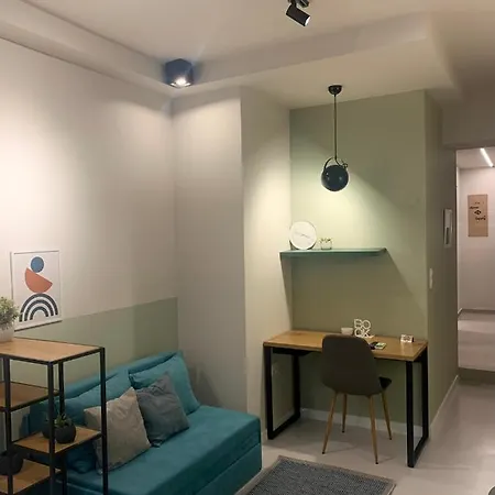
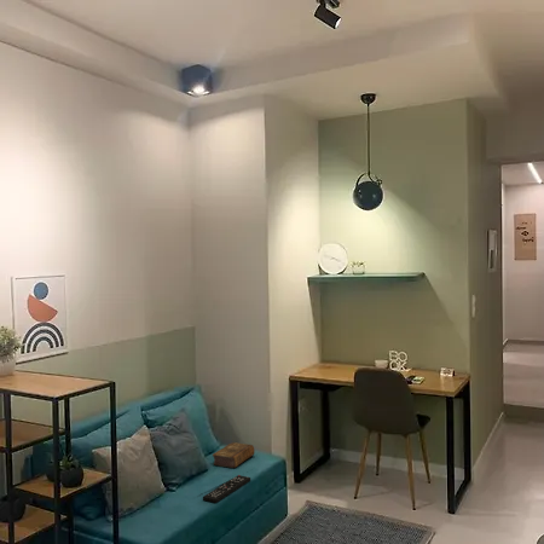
+ book (233, 455)
+ remote control (227, 487)
